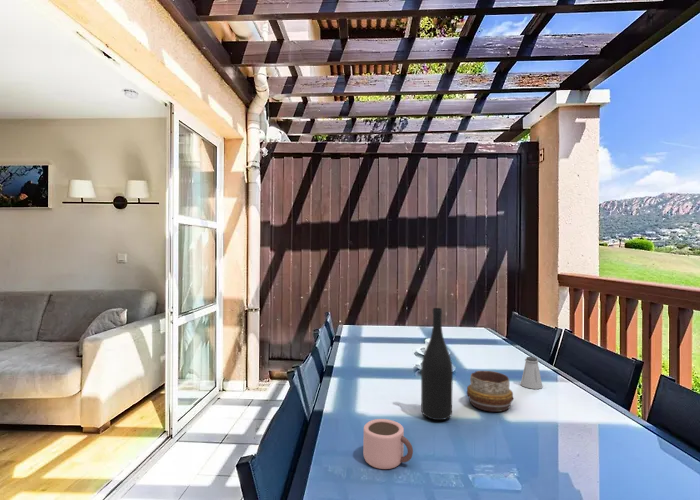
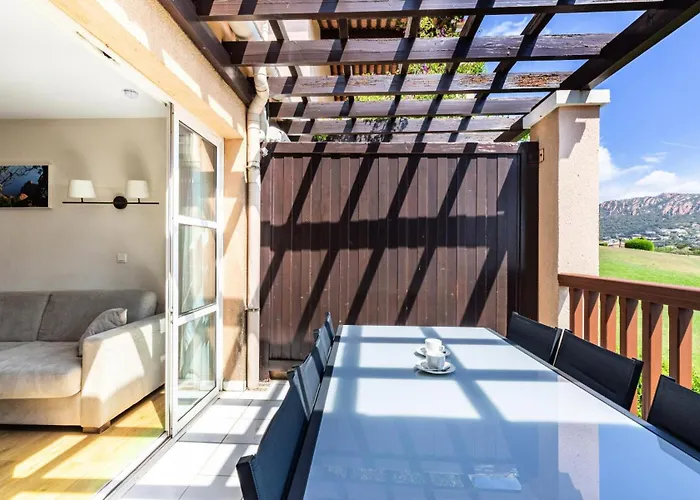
- saltshaker (531, 371)
- wine bottle (436, 362)
- decorative bowl (489, 391)
- mug (388, 445)
